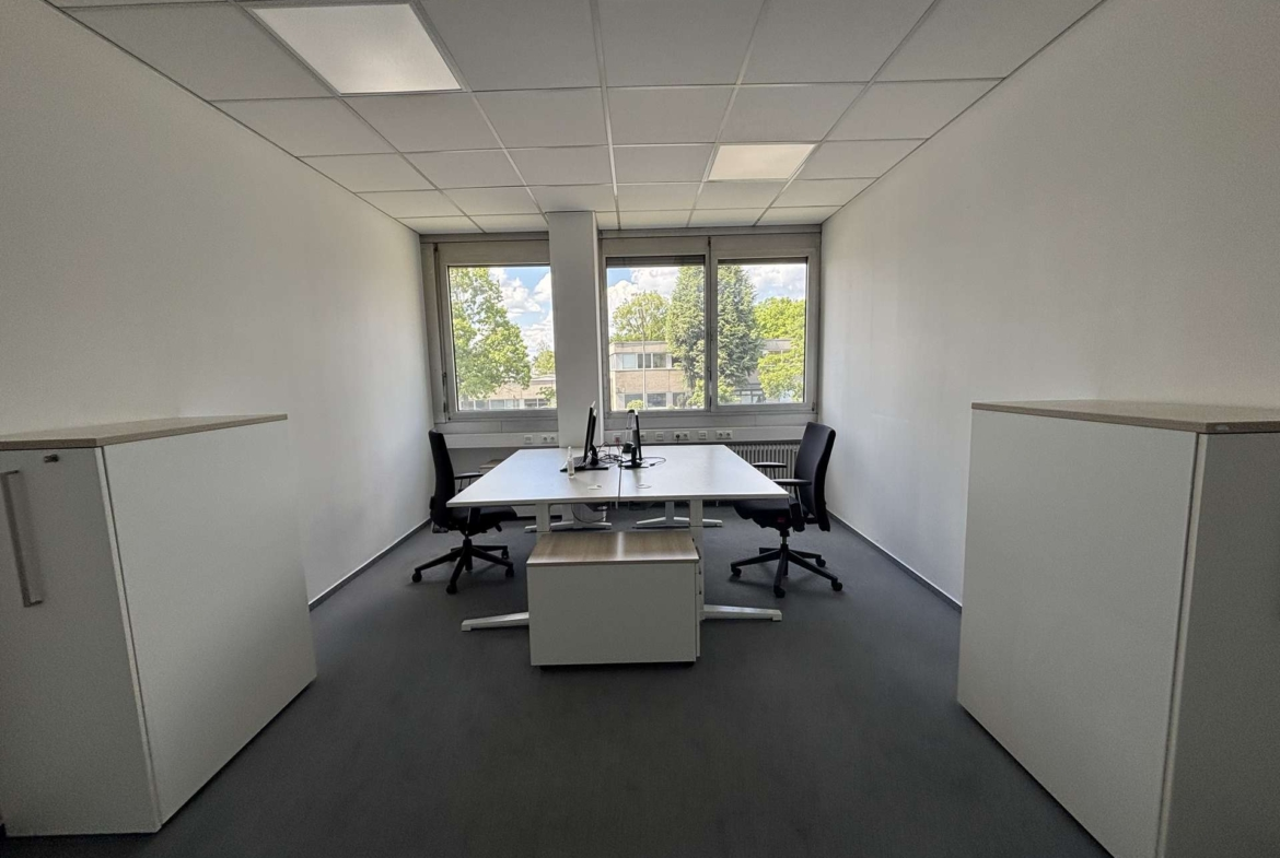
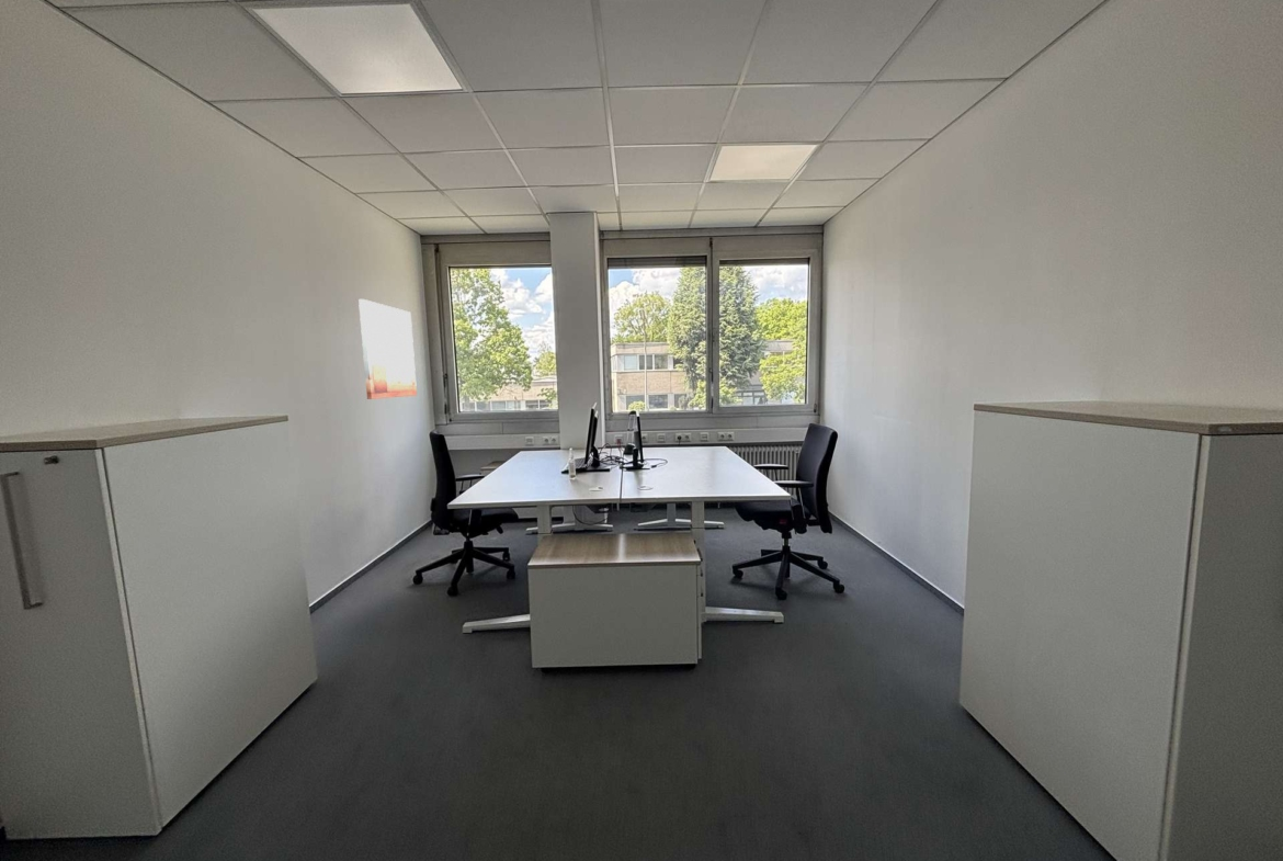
+ wall art (390, 352)
